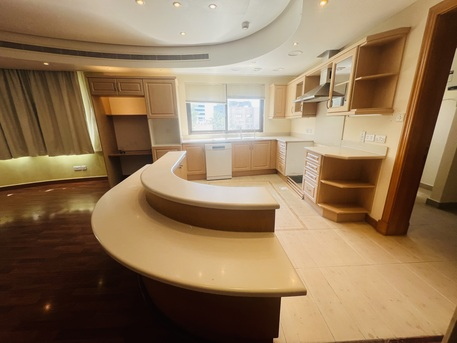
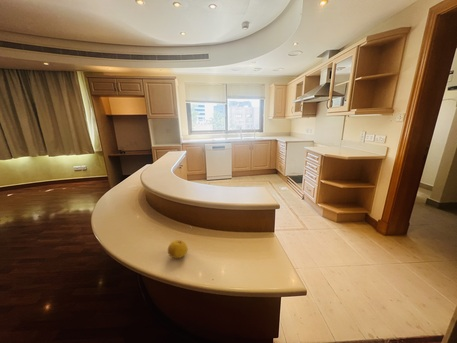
+ fruit (177, 248)
